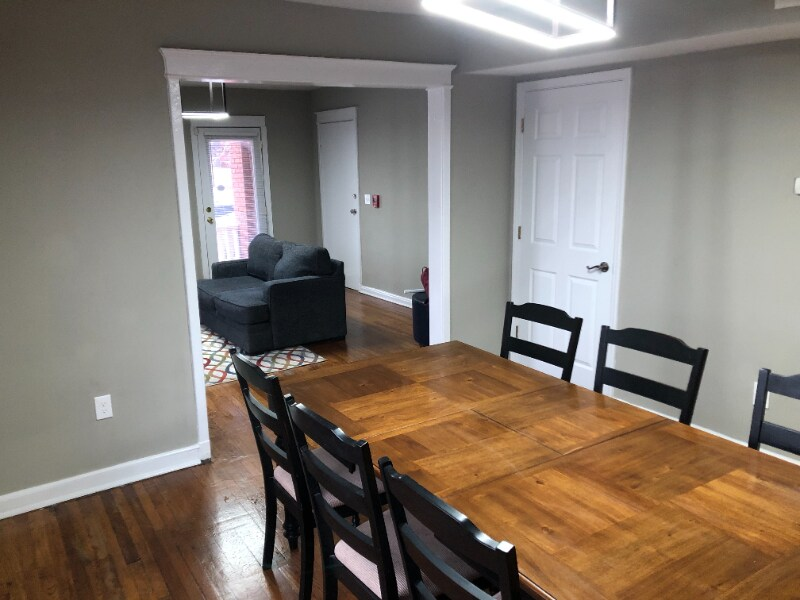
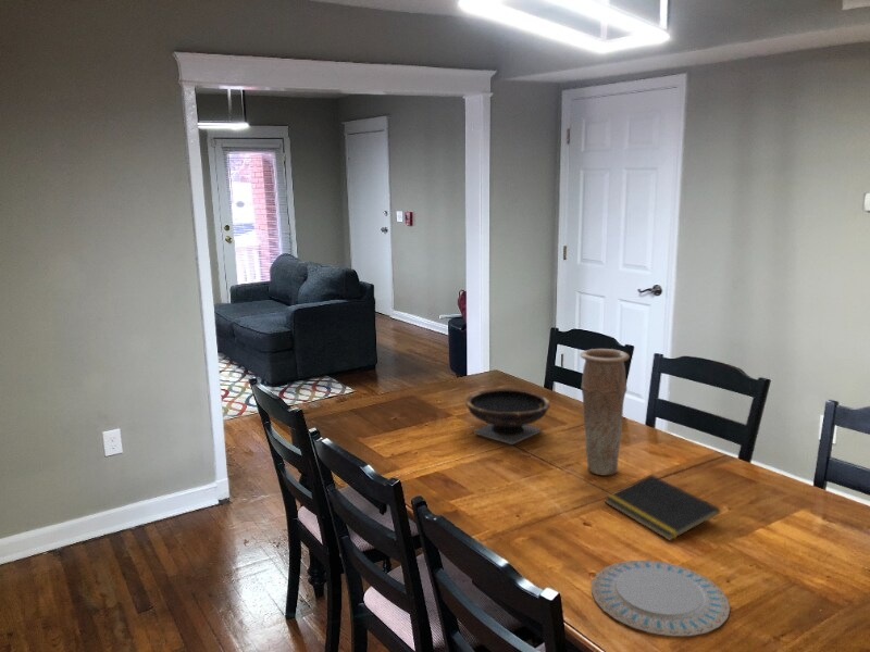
+ bowl (507, 416)
+ notepad (659, 504)
+ vase (602, 412)
+ chinaware (658, 592)
